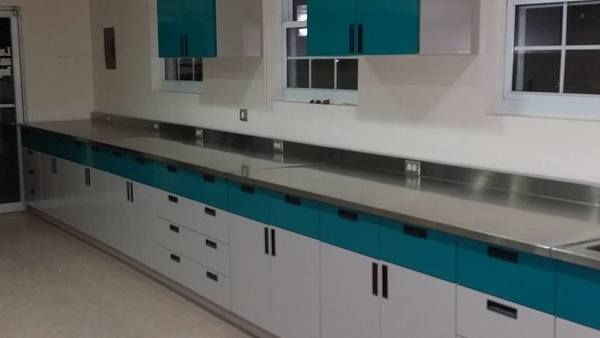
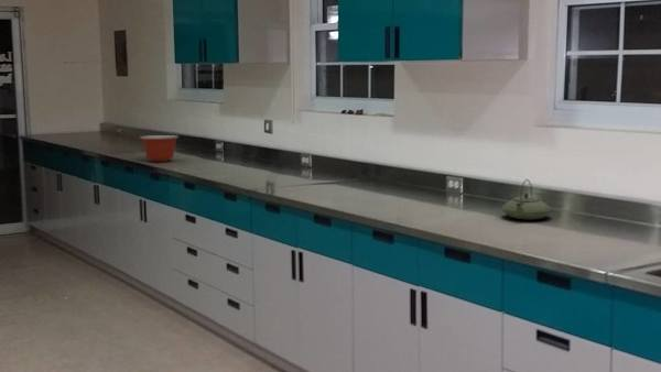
+ mixing bowl (160, 149)
+ teapot (524, 198)
